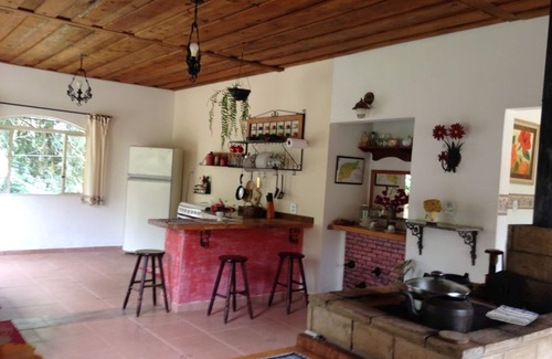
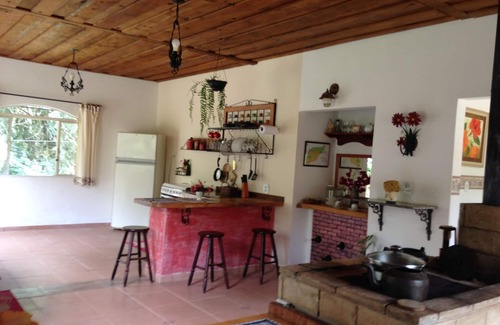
- dish towel (512, 314)
